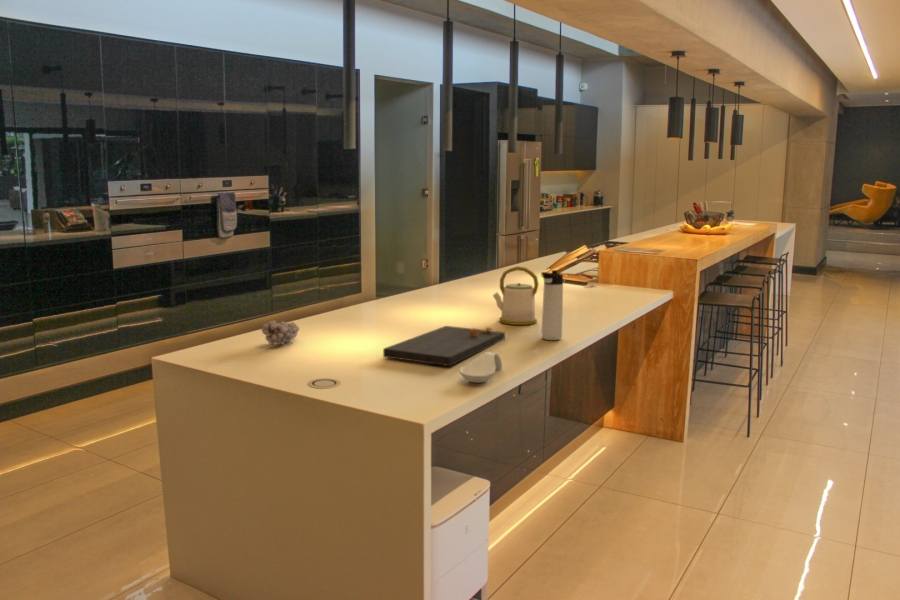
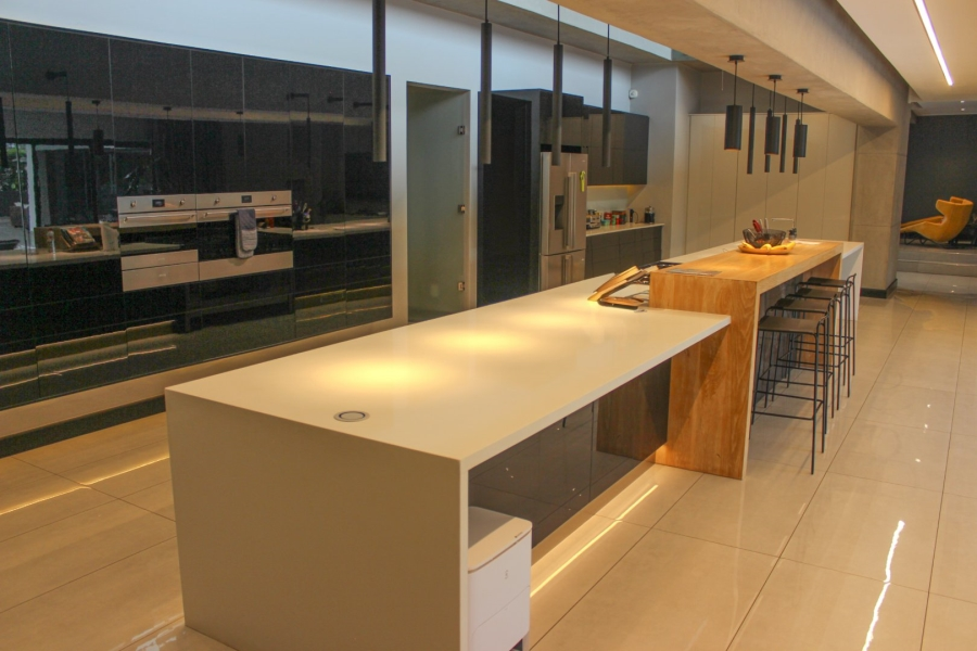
- thermos bottle (550, 305)
- fruit (283, 331)
- cutting board (447, 340)
- kettle (515, 293)
- spoon rest (483, 366)
